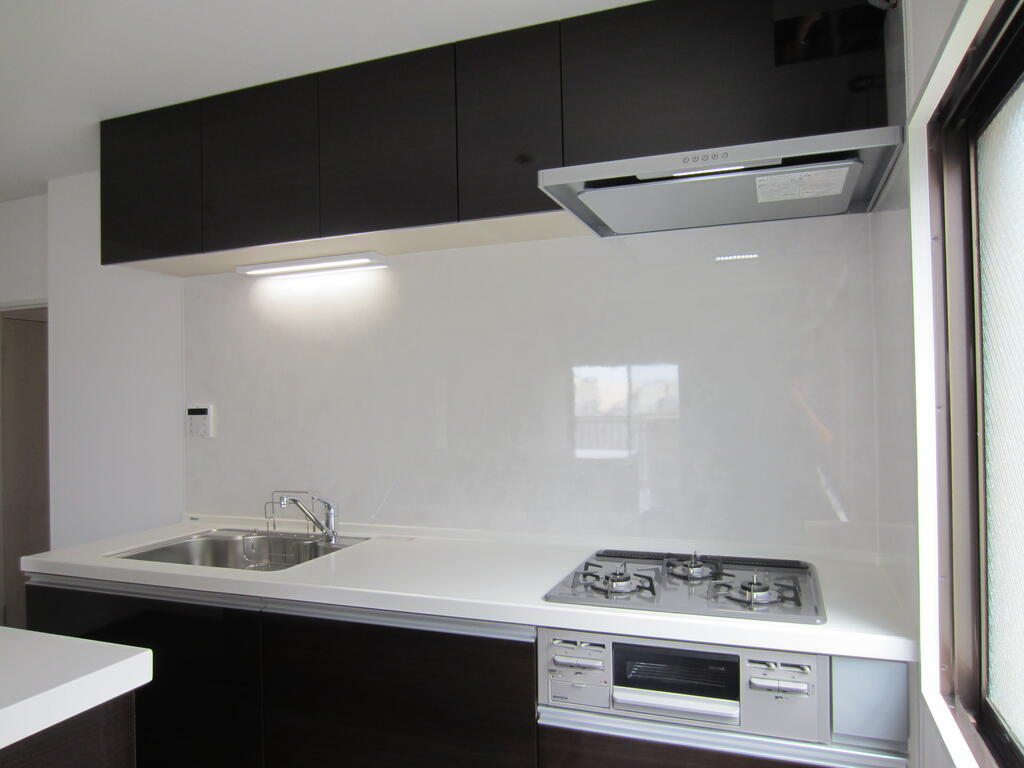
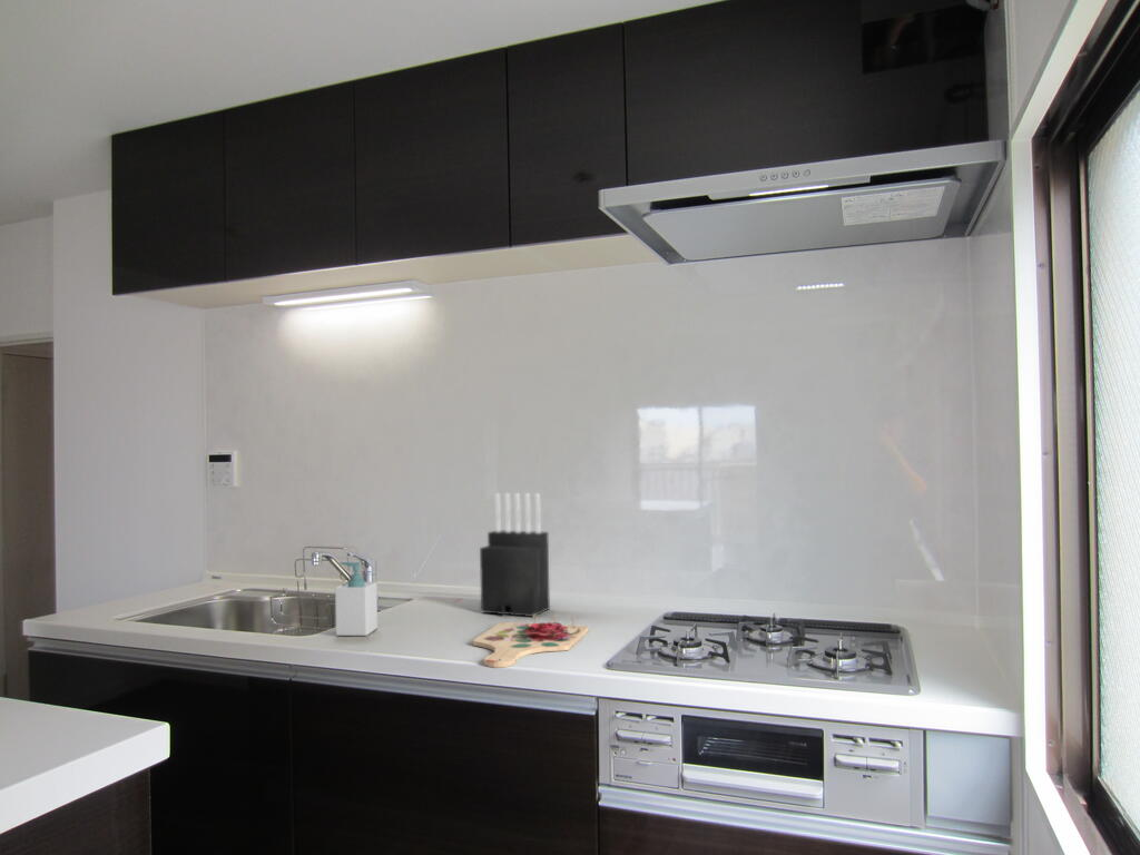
+ cutting board (521, 637)
+ knife block (512, 552)
+ soap bottle (356, 597)
